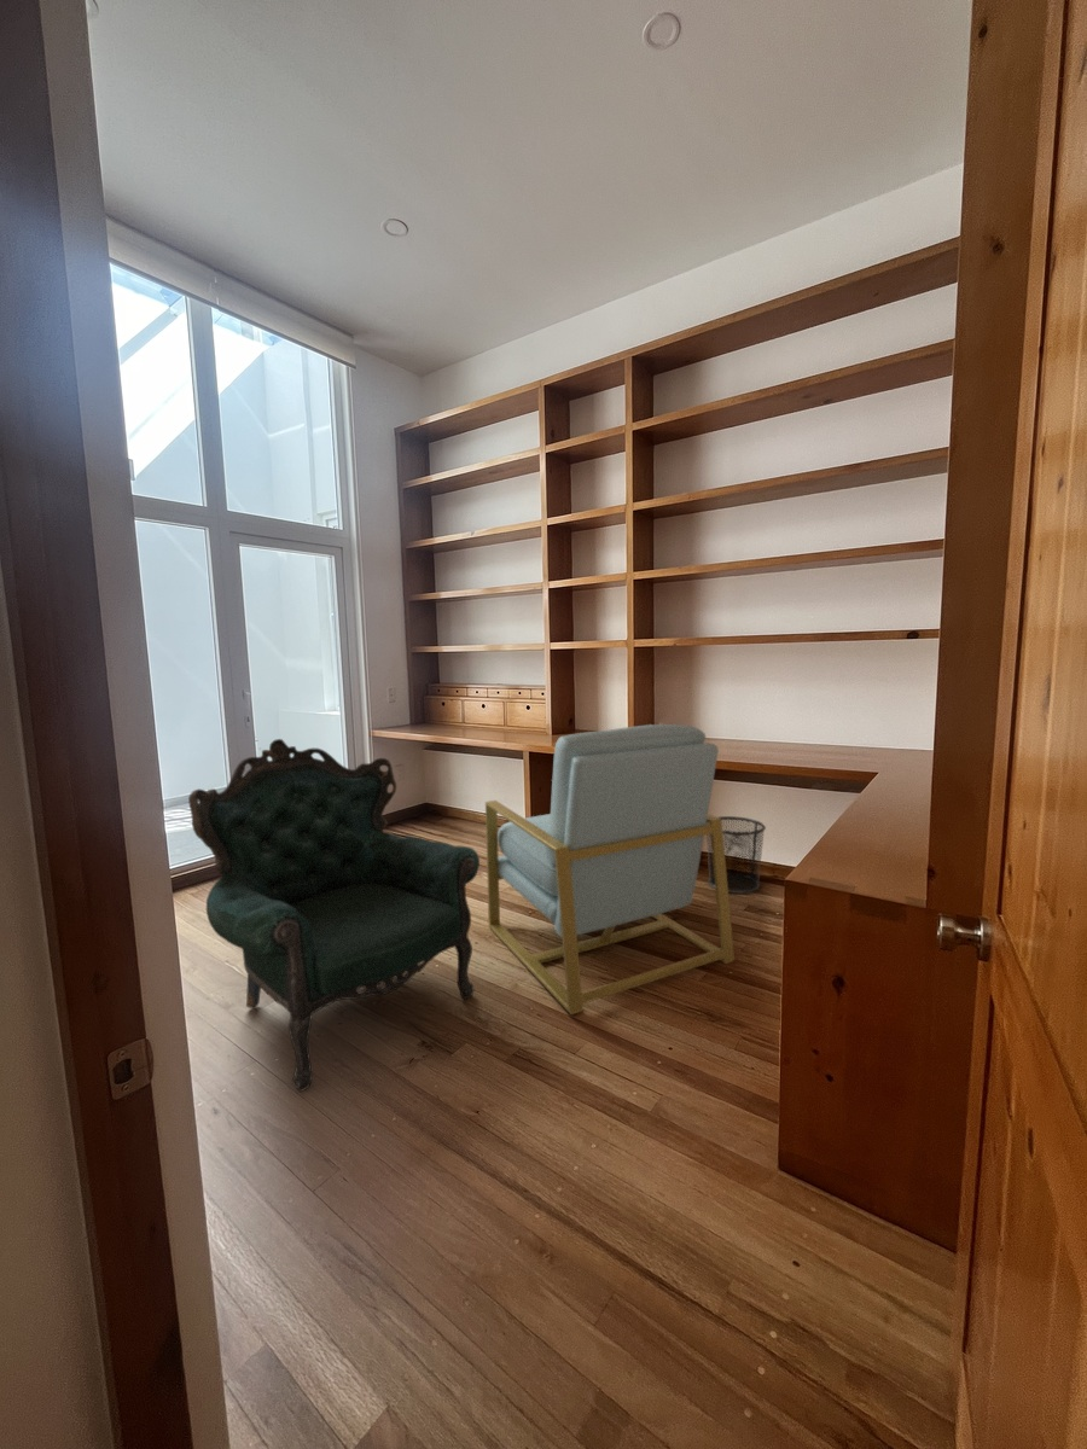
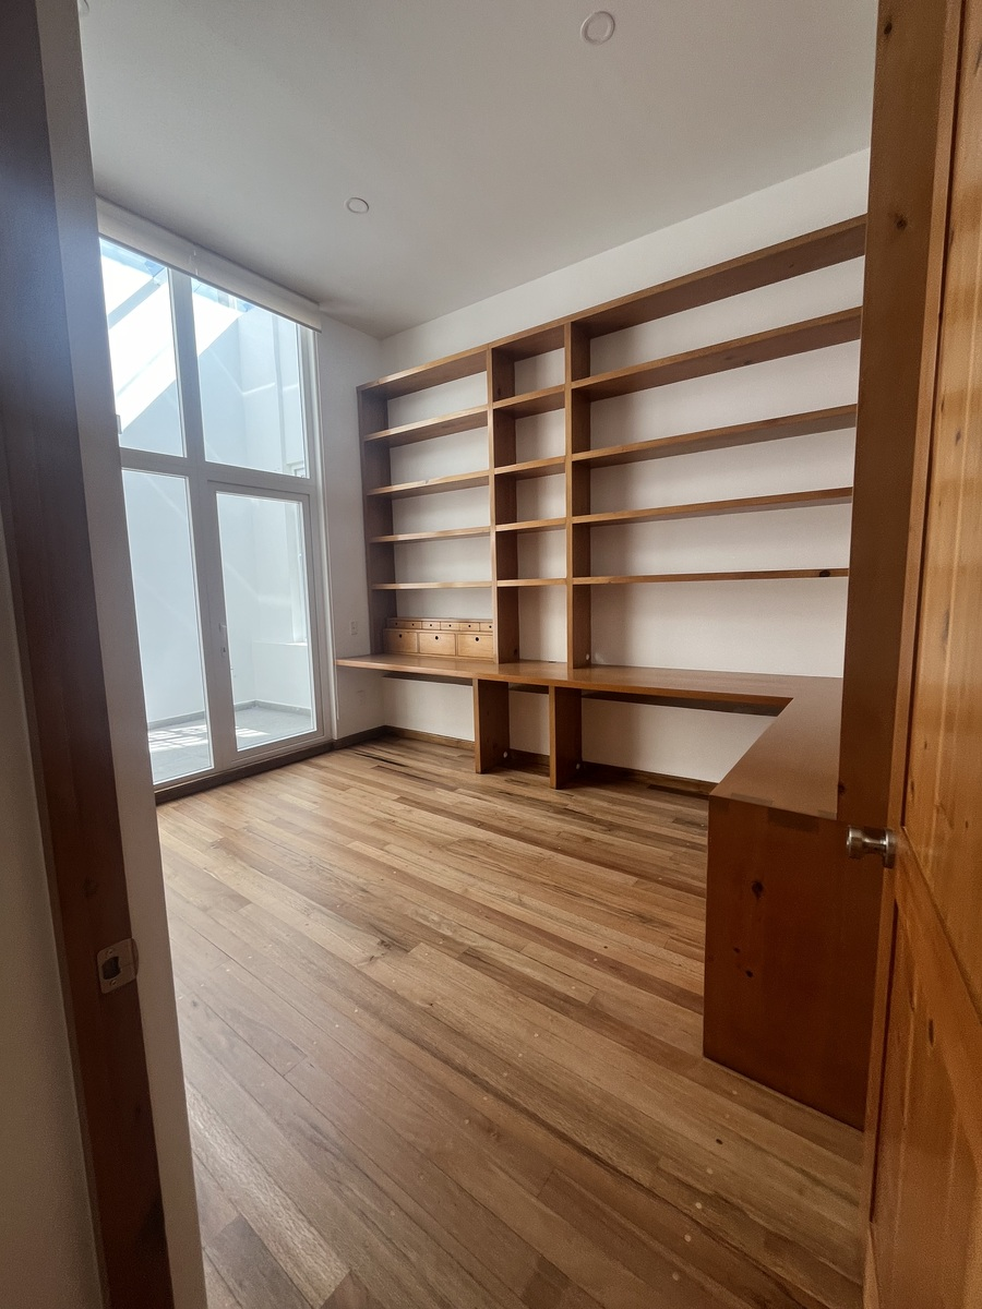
- waste bin (733, 852)
- chair (599, 833)
- armchair (338, 878)
